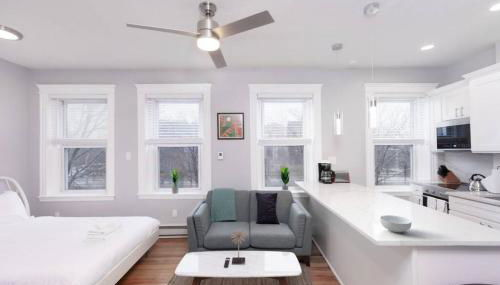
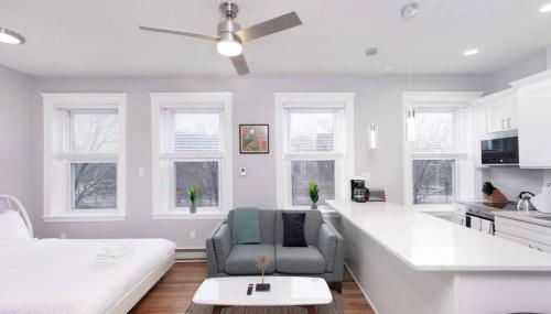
- cereal bowl (395, 224)
